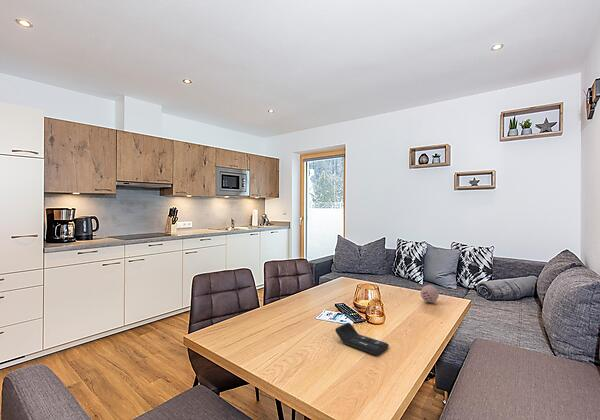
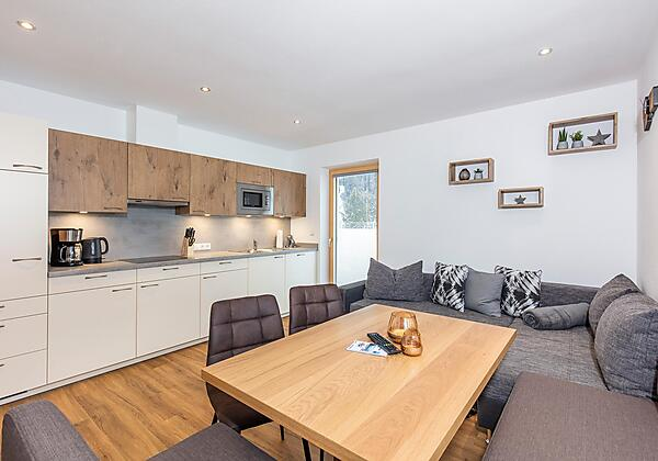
- decorative ball (429, 293)
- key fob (361, 337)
